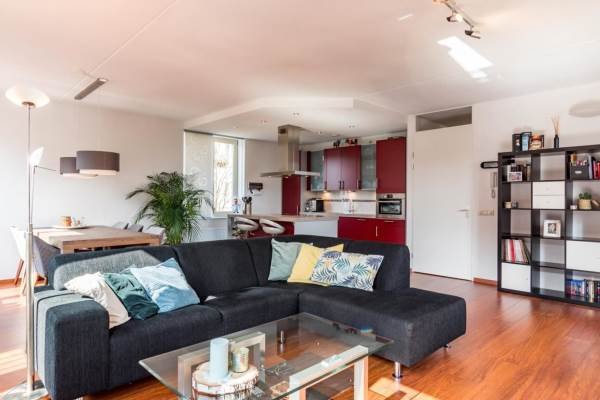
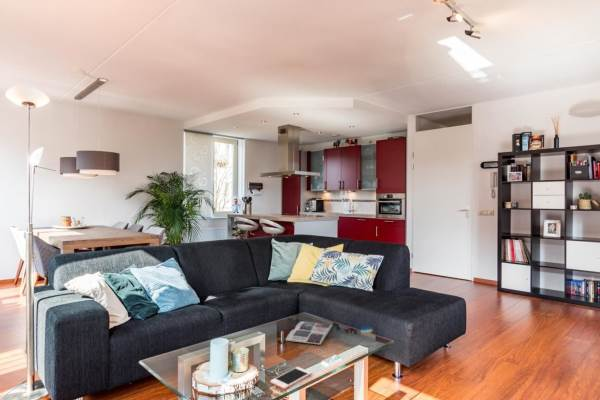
+ magazine (310, 330)
+ cell phone (291, 377)
